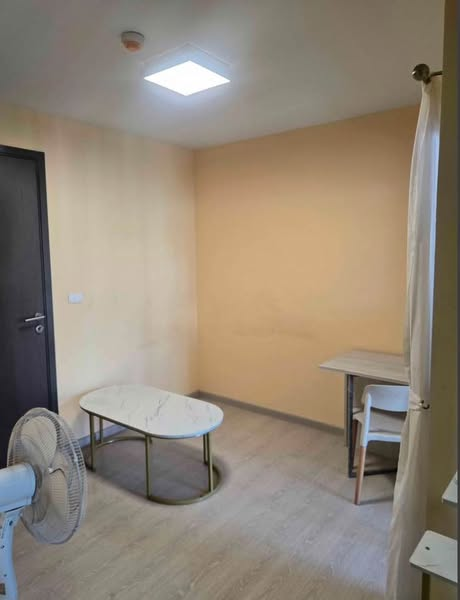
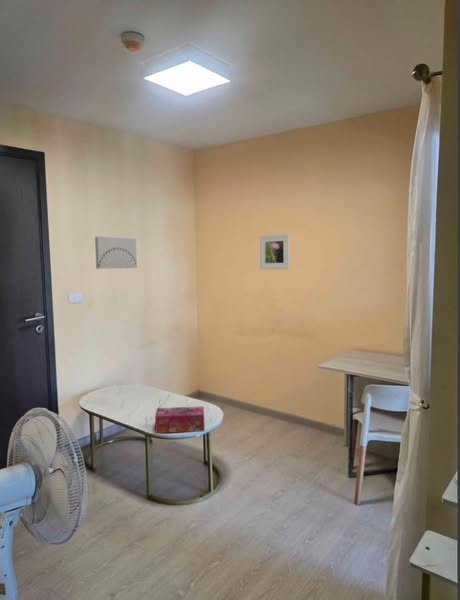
+ tissue box (180, 419)
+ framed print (274, 252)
+ wall art (116, 253)
